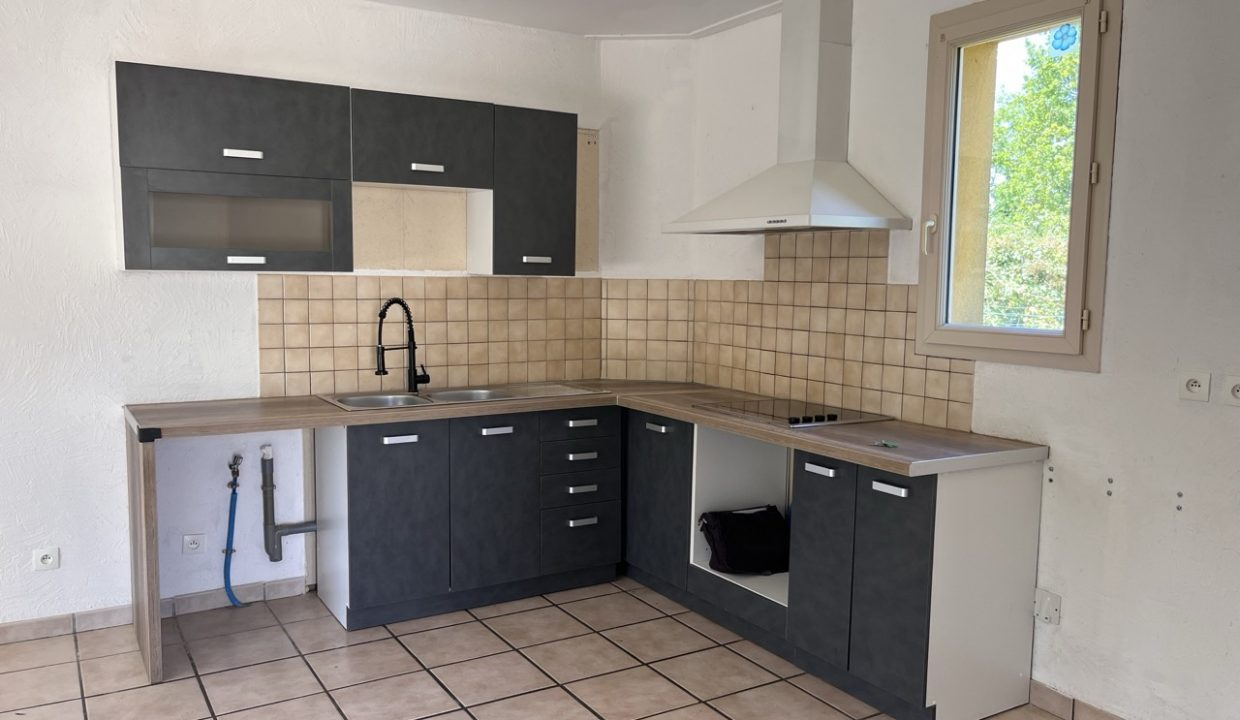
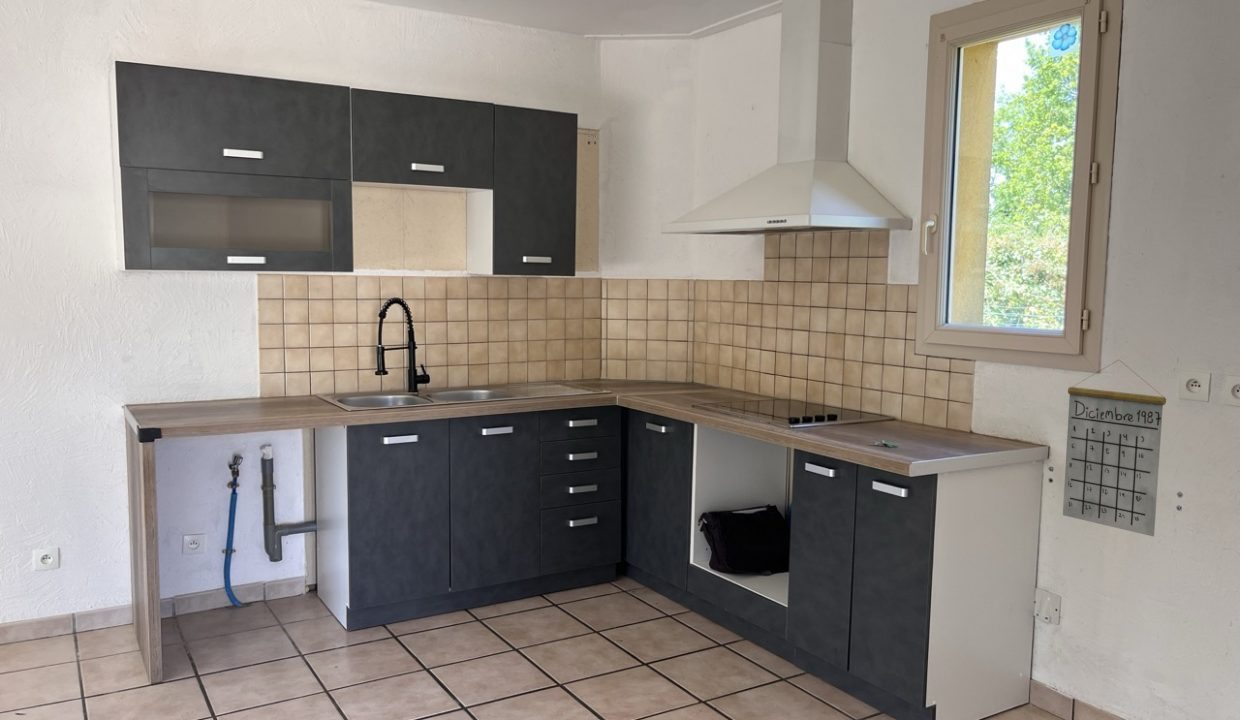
+ calendar (1112, 443)
